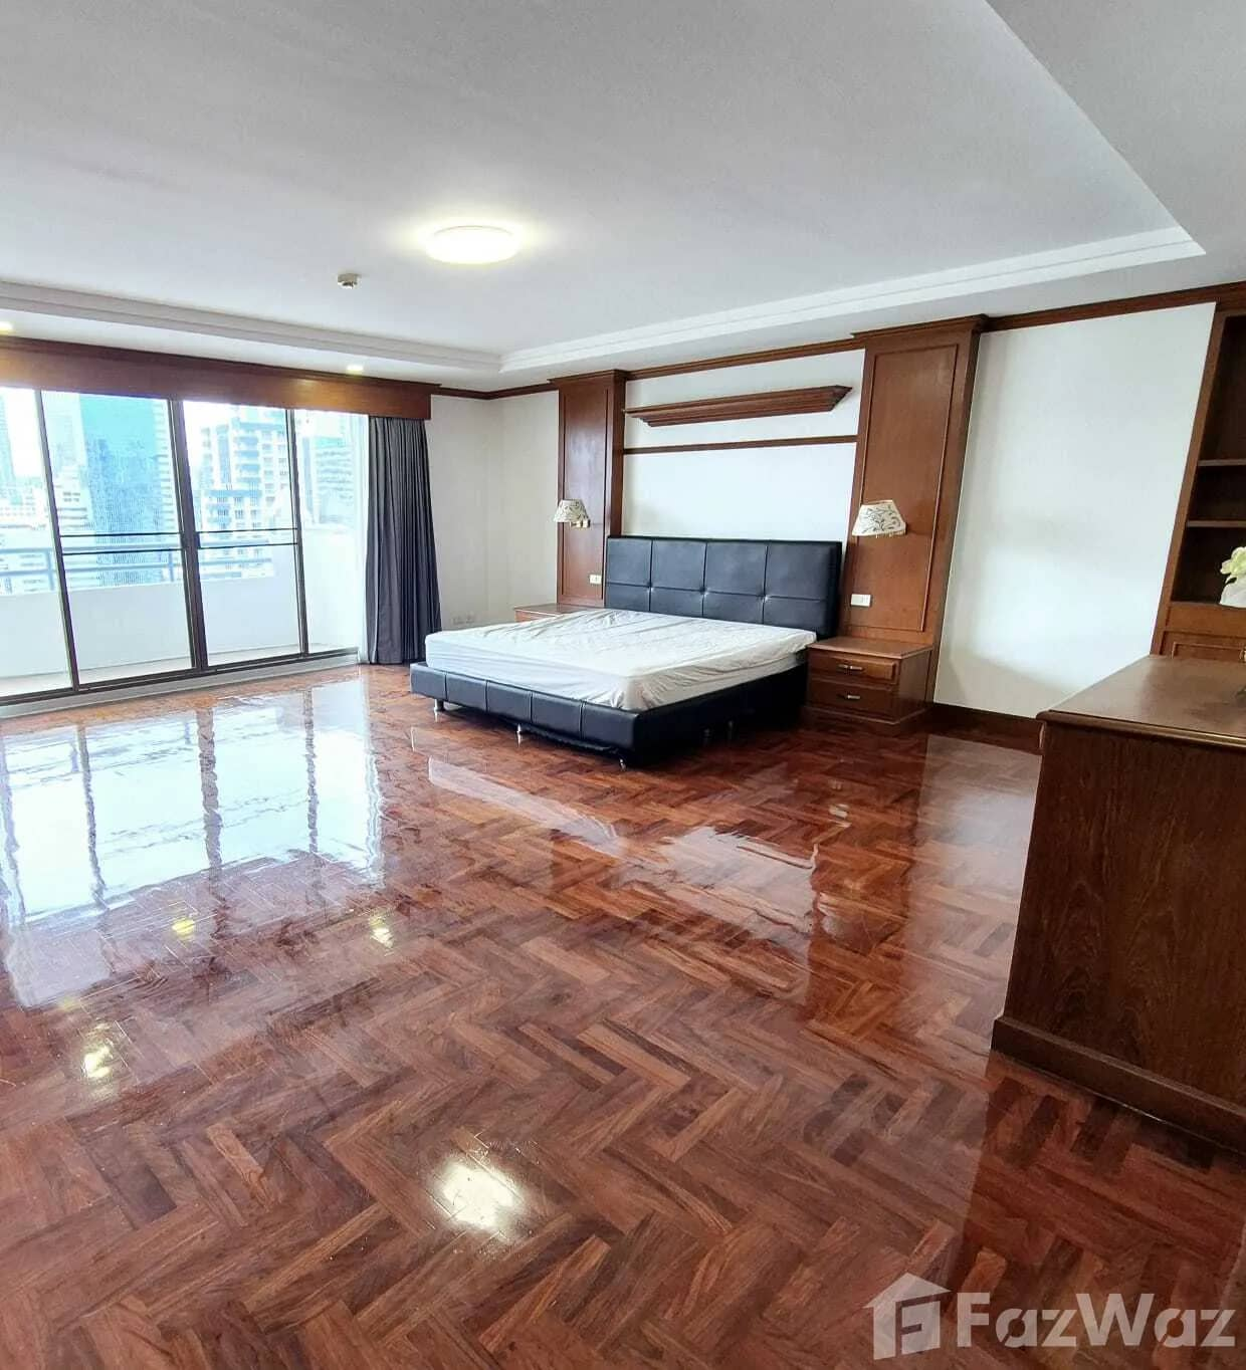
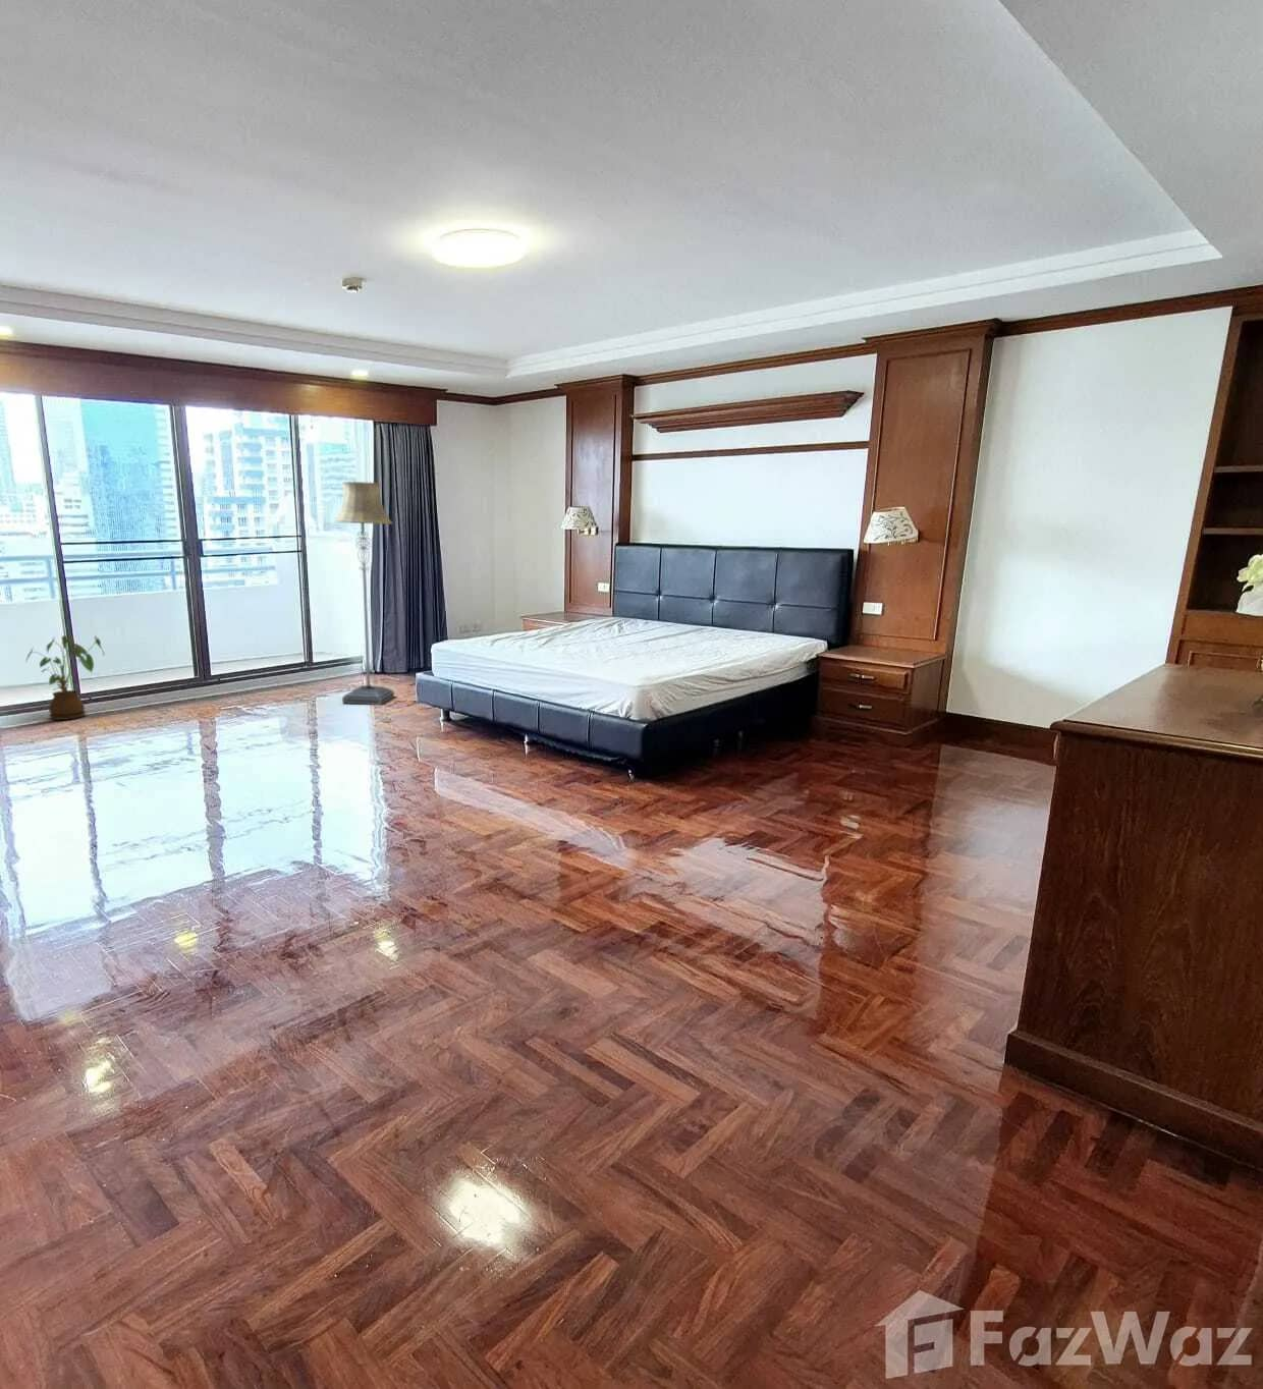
+ floor lamp (364, 594)
+ house plant (68, 678)
